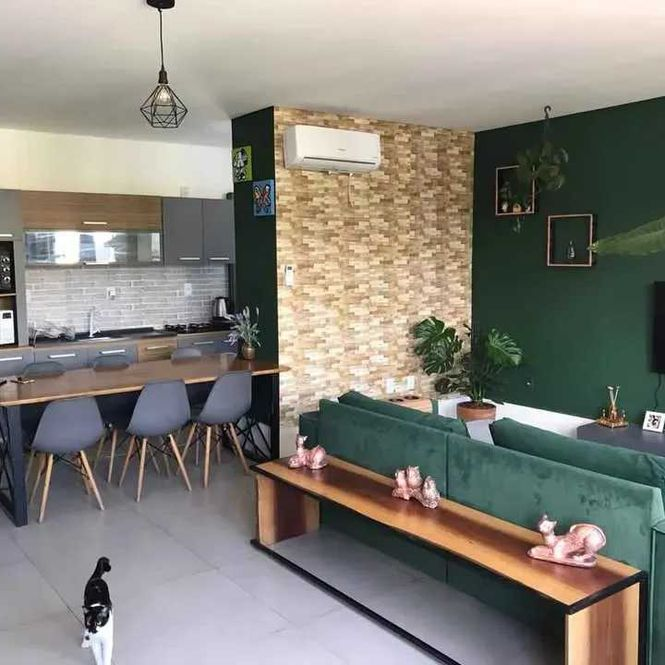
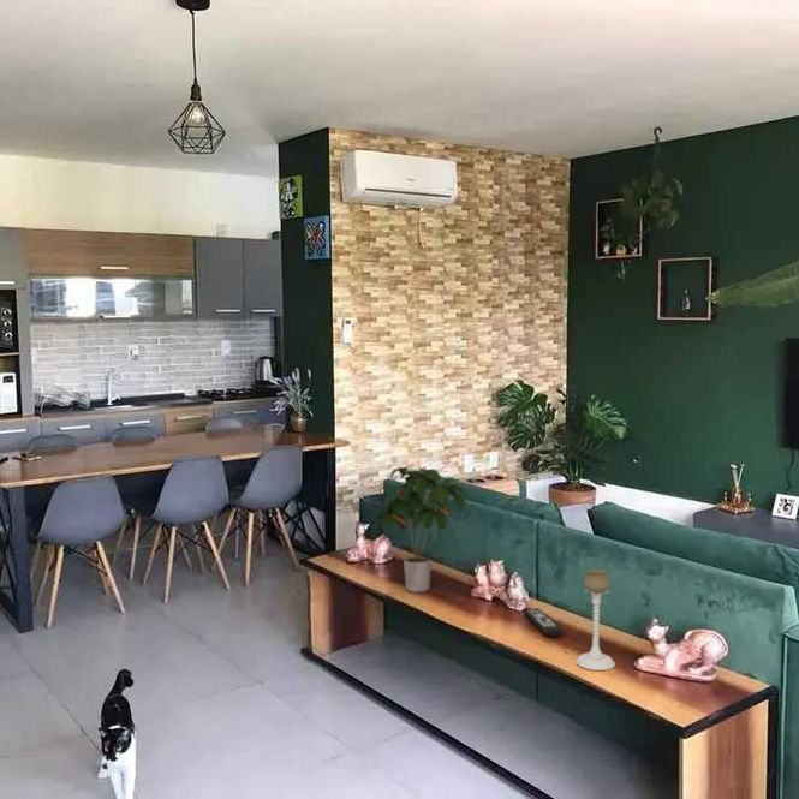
+ remote control (542, 621)
+ potted plant (418, 527)
+ candle holder (596, 618)
